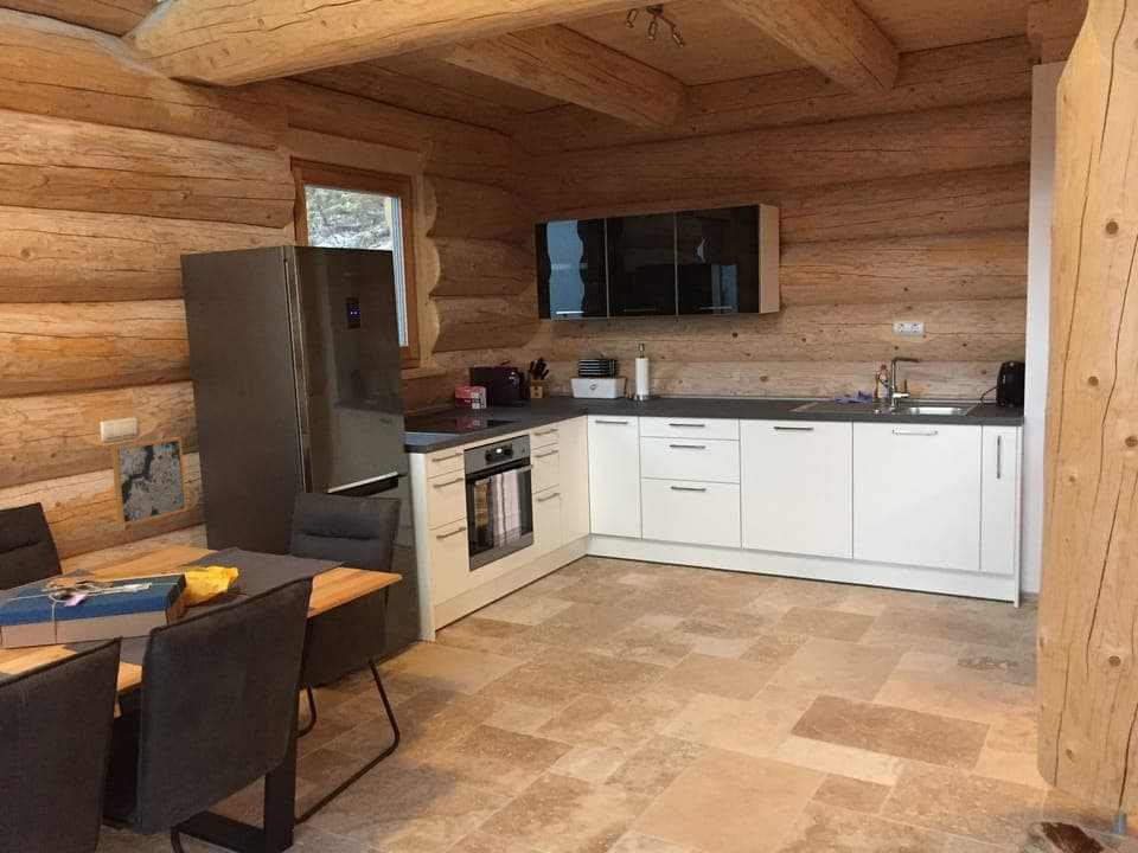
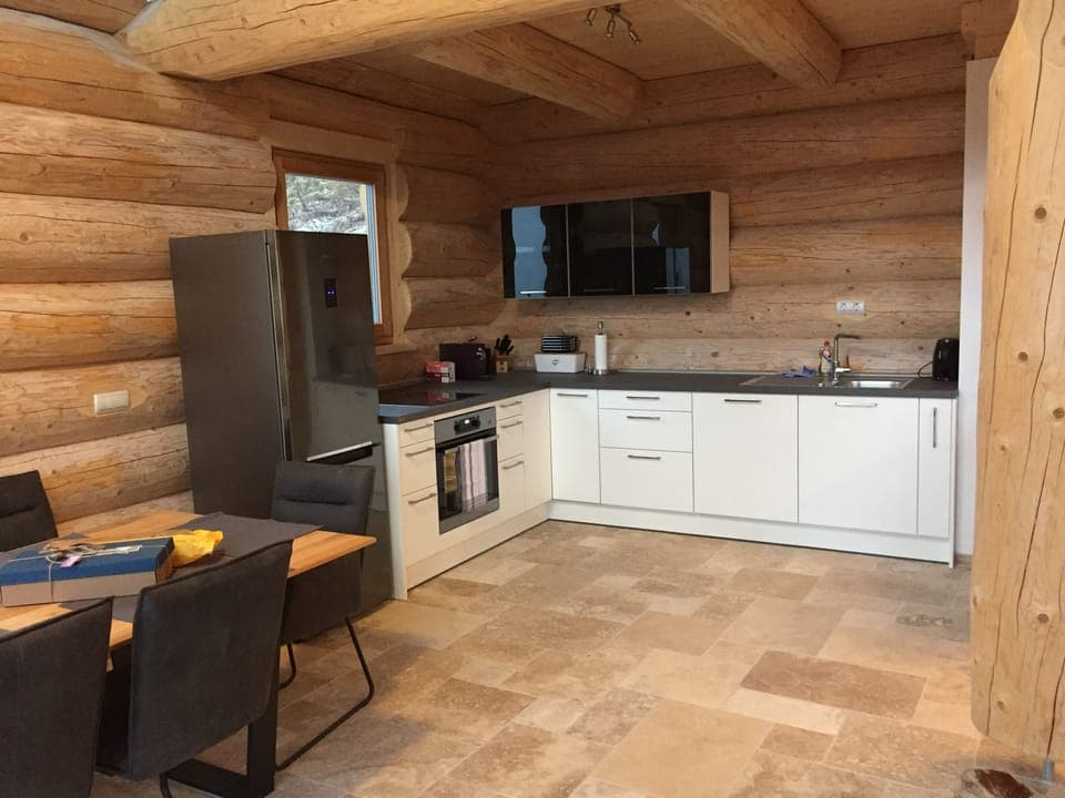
- wall art (149, 480)
